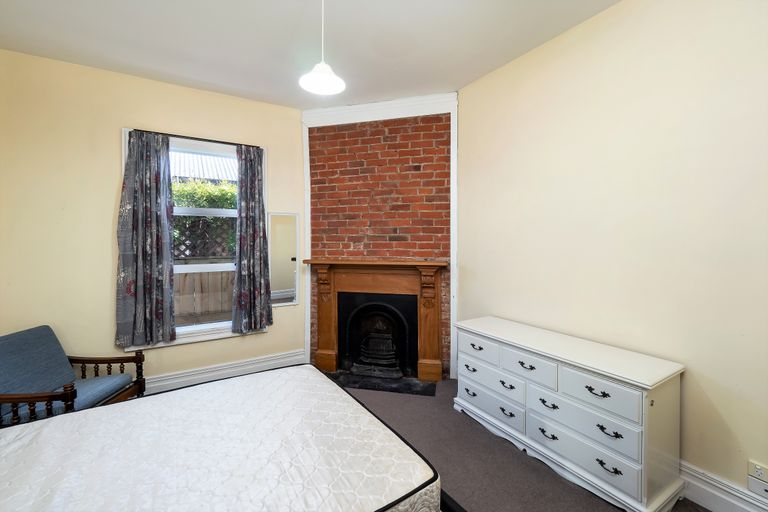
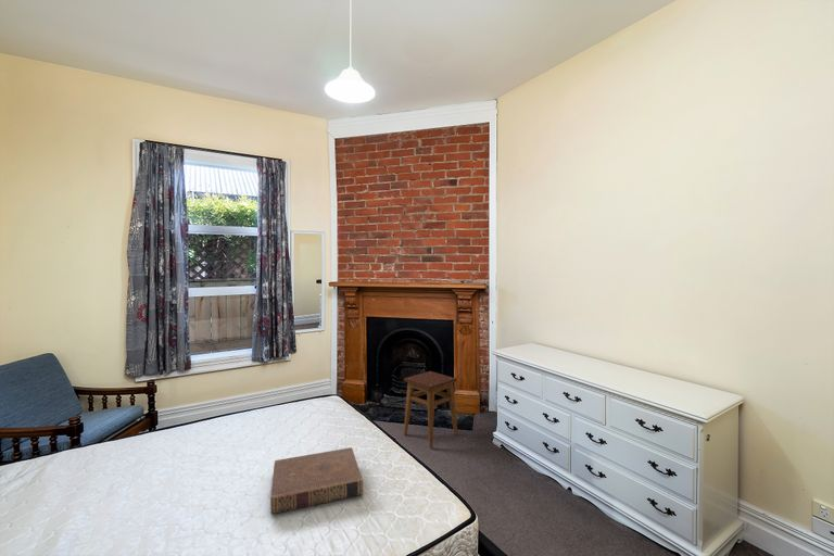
+ stool (430, 406)
+ book (316, 477)
